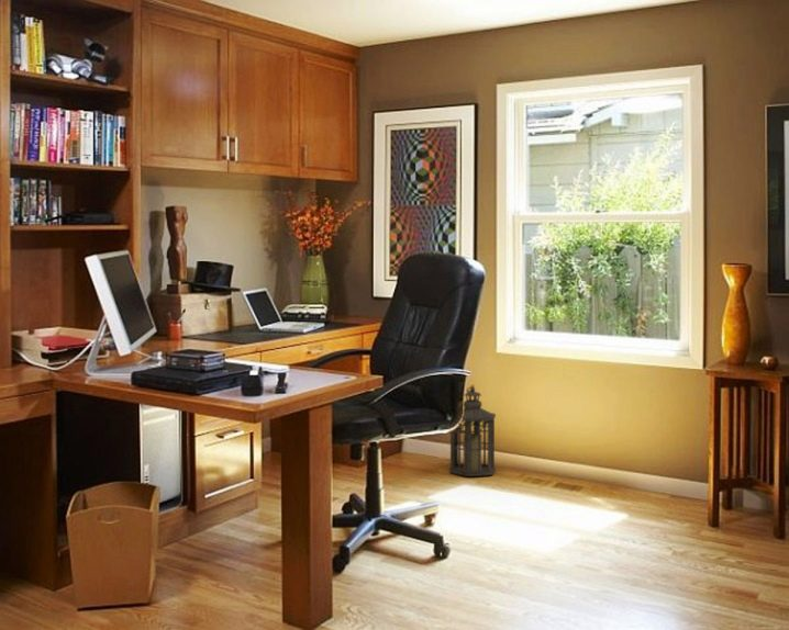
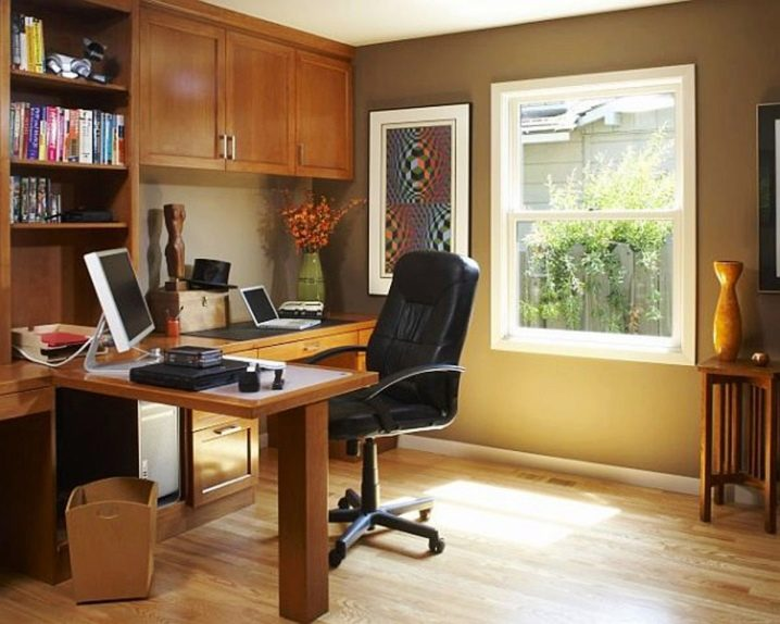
- lantern (474, 427)
